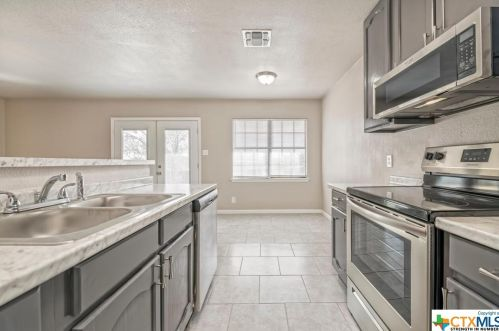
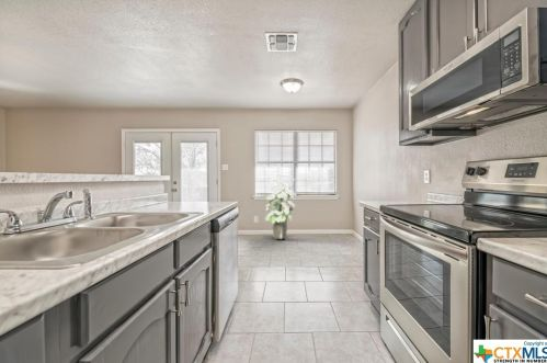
+ indoor plant (278, 204)
